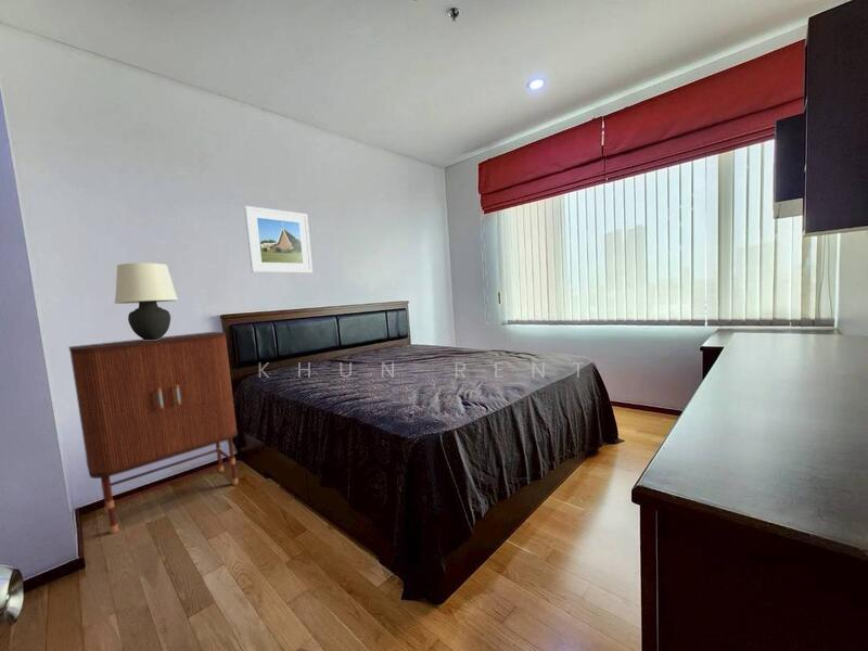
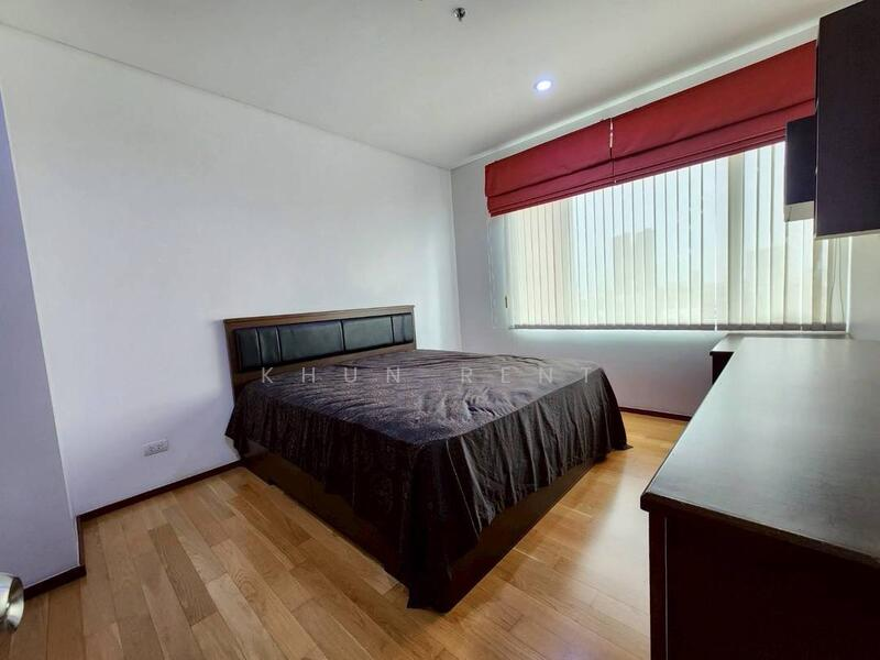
- bar cabinet (165, 420)
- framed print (280, 241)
- table lamp (148, 302)
